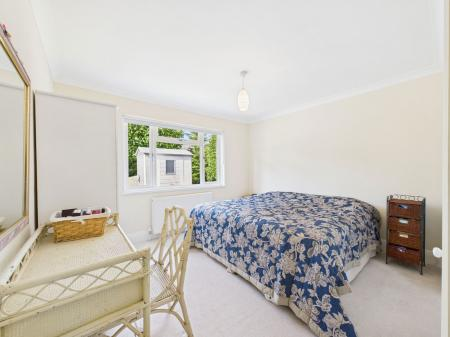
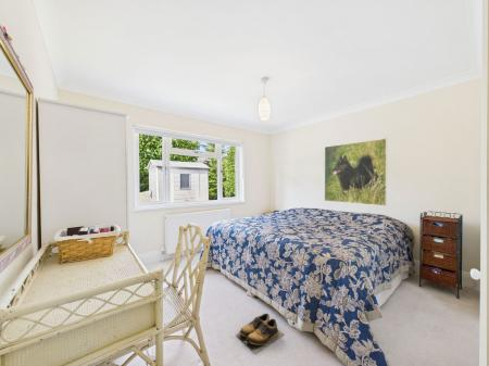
+ shoes (260, 327)
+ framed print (352, 173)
